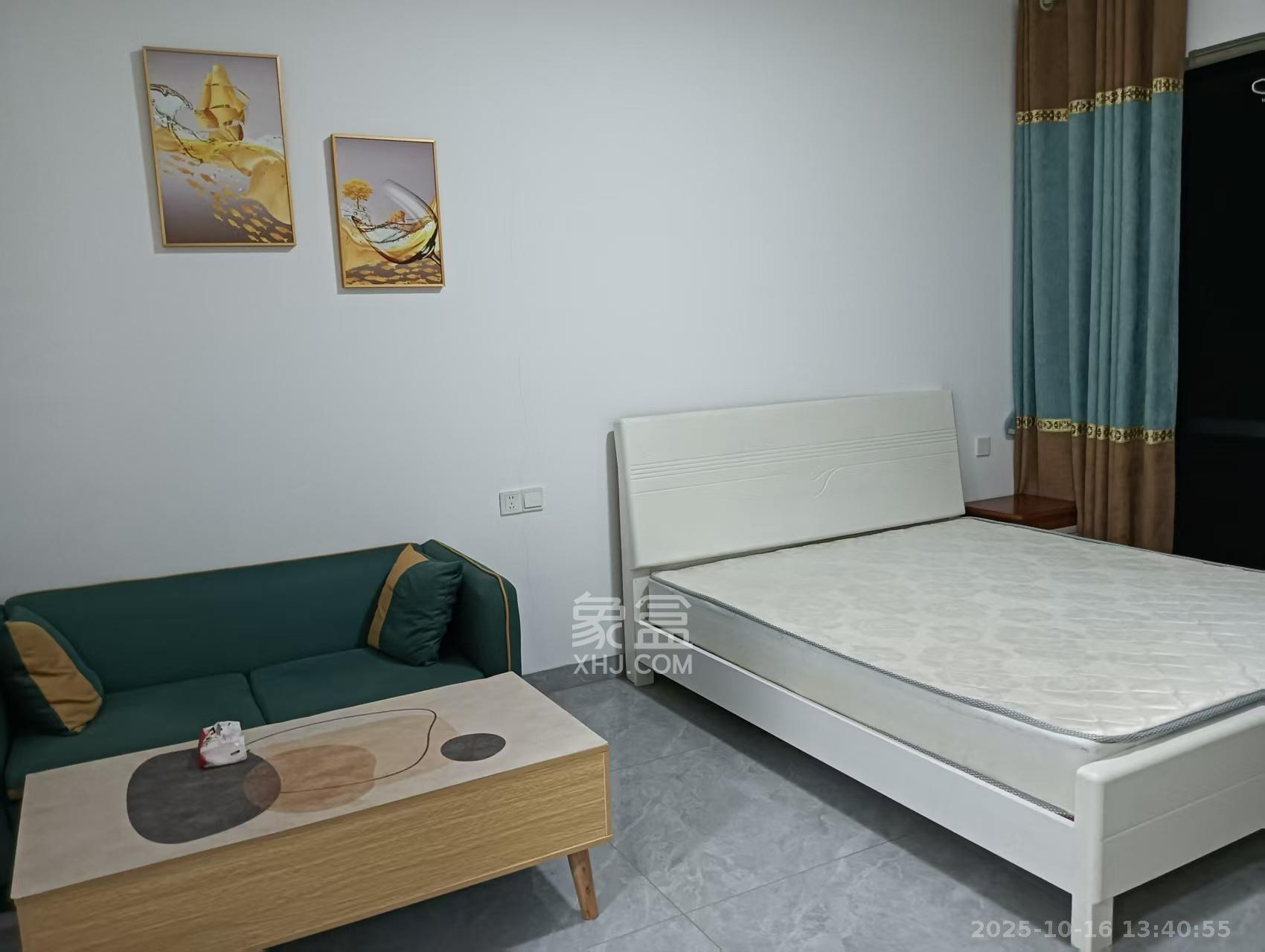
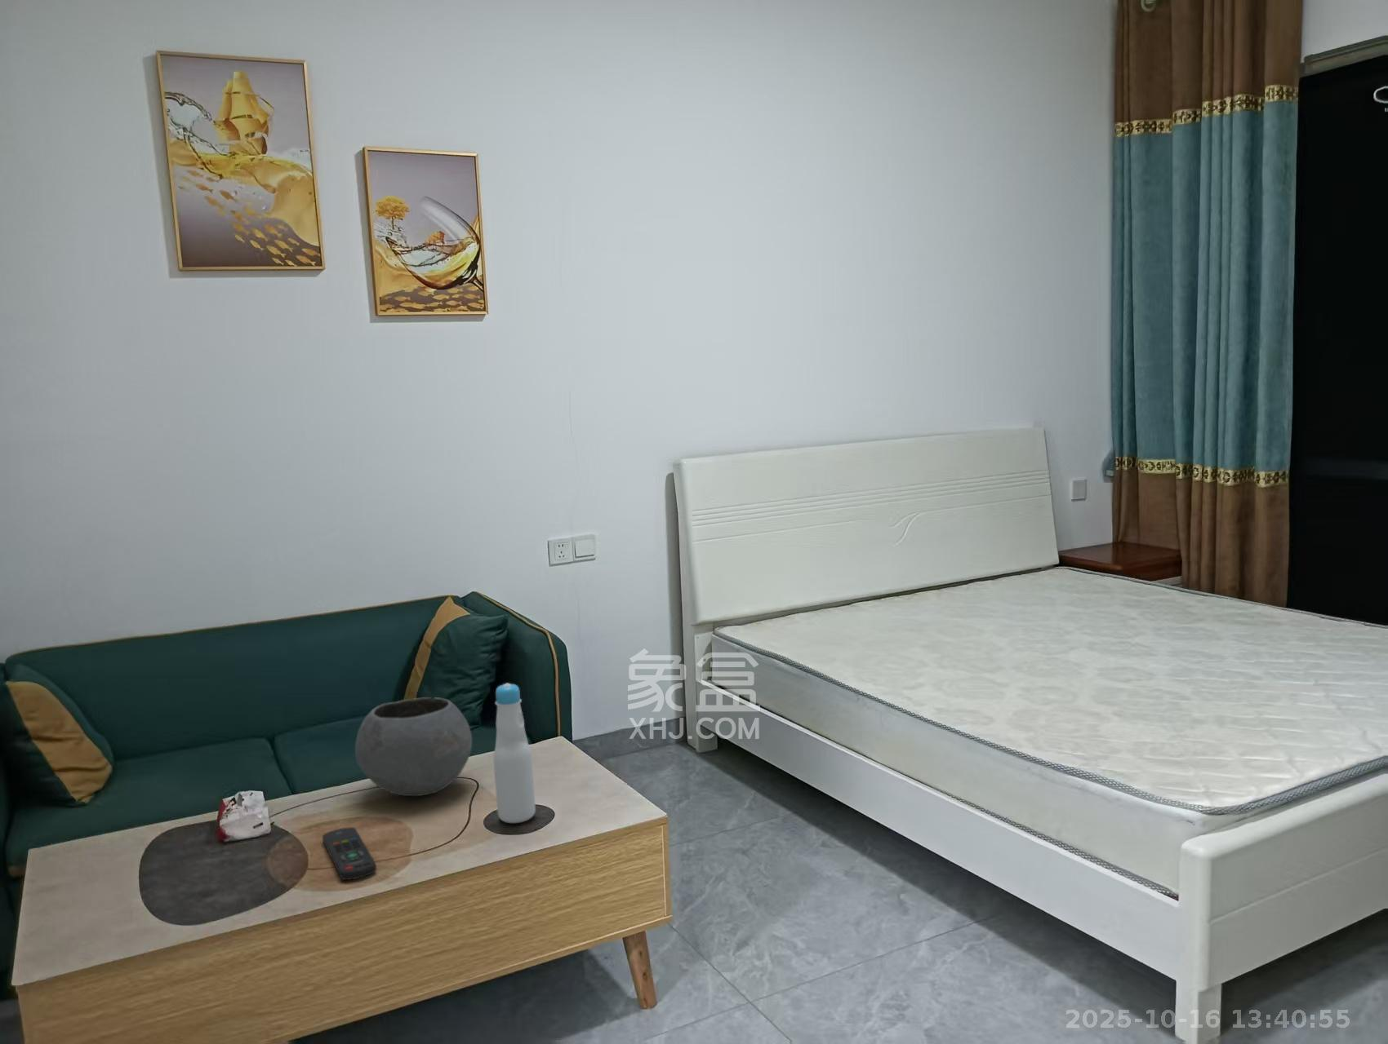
+ bowl (415, 749)
+ bottle (512, 750)
+ remote control (348, 851)
